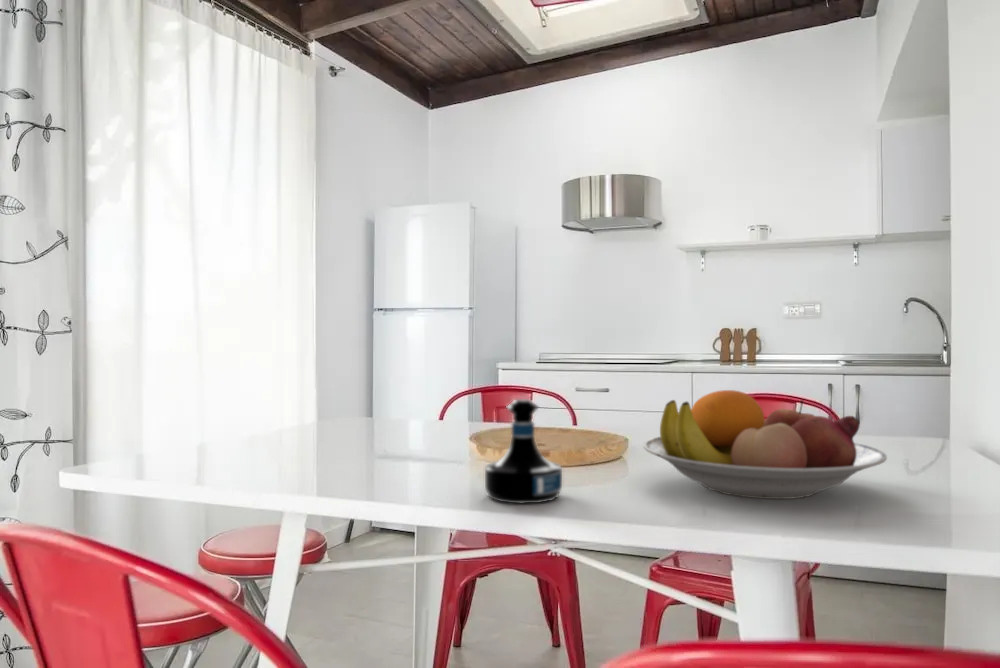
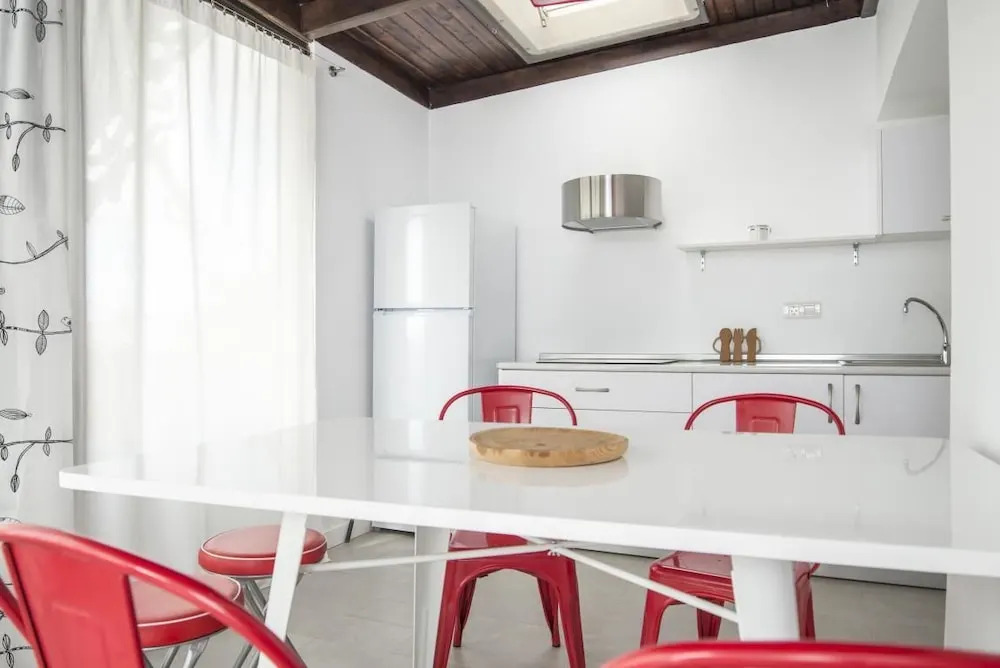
- fruit bowl (758, 438)
- tequila bottle (523, 447)
